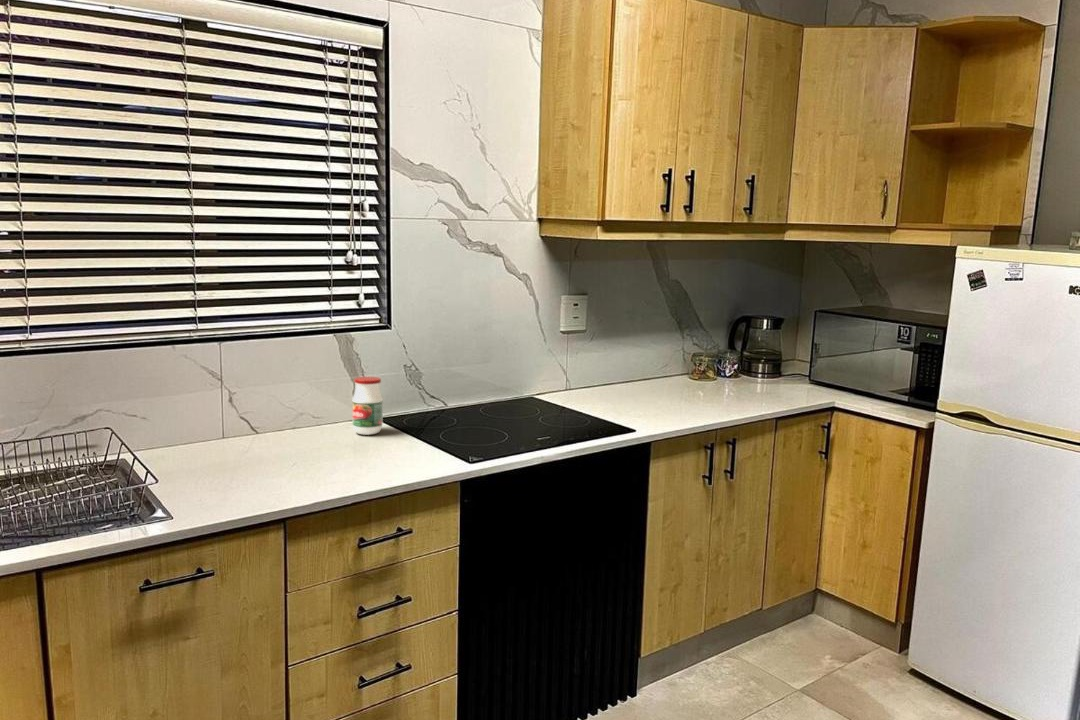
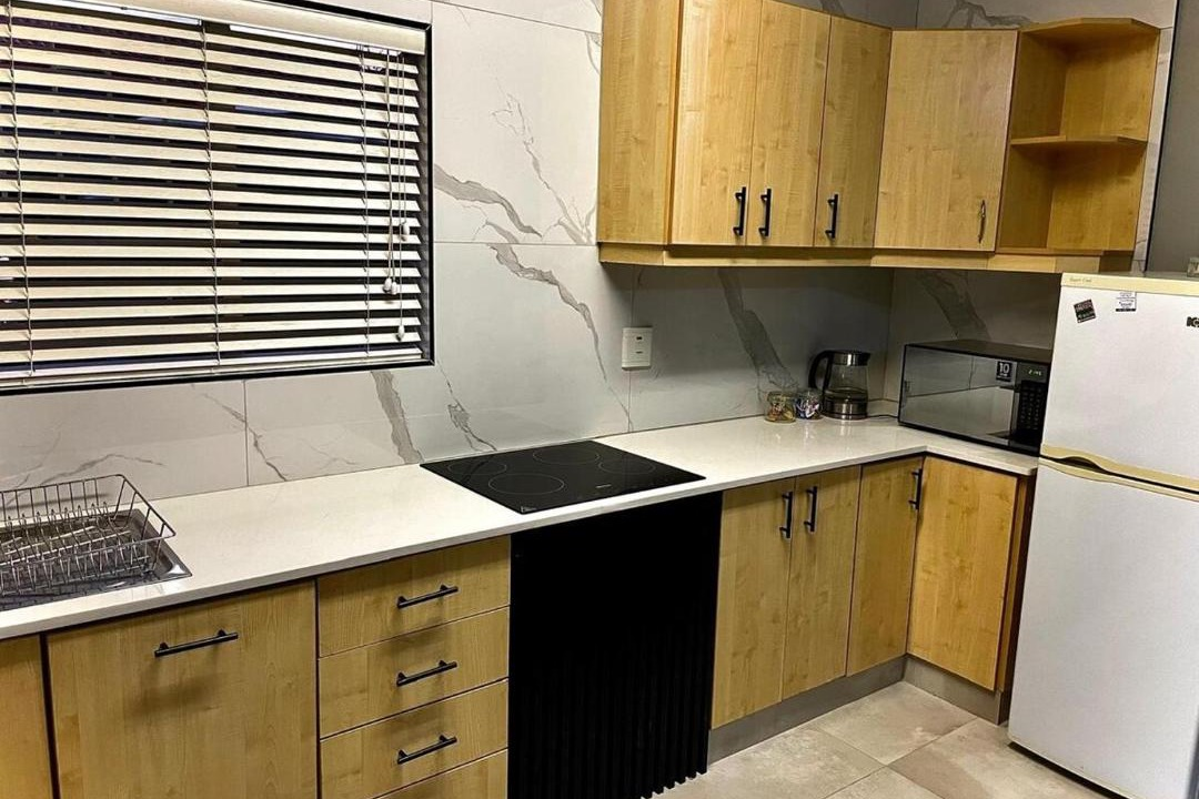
- jar (367, 405)
